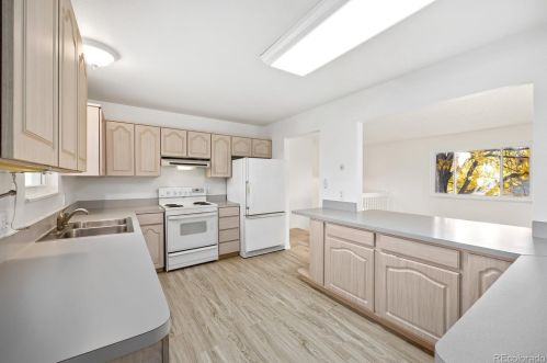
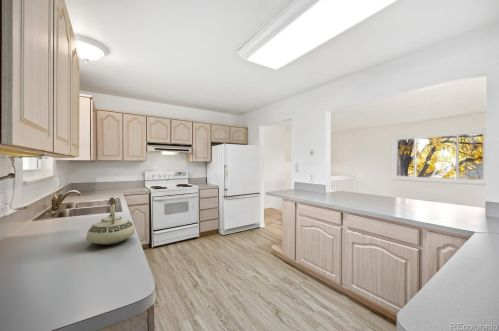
+ teakettle (111, 219)
